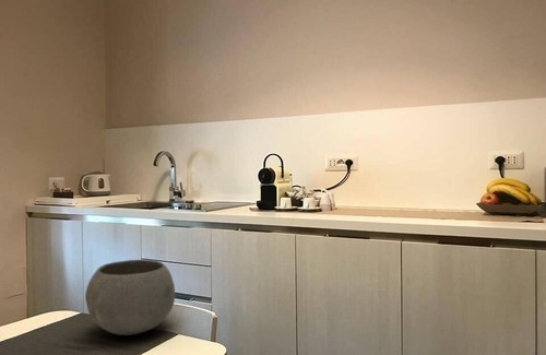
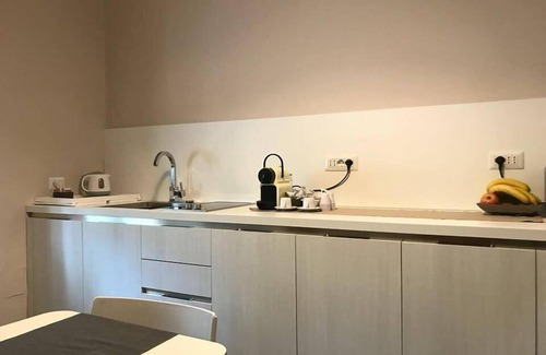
- bowl (131, 298)
